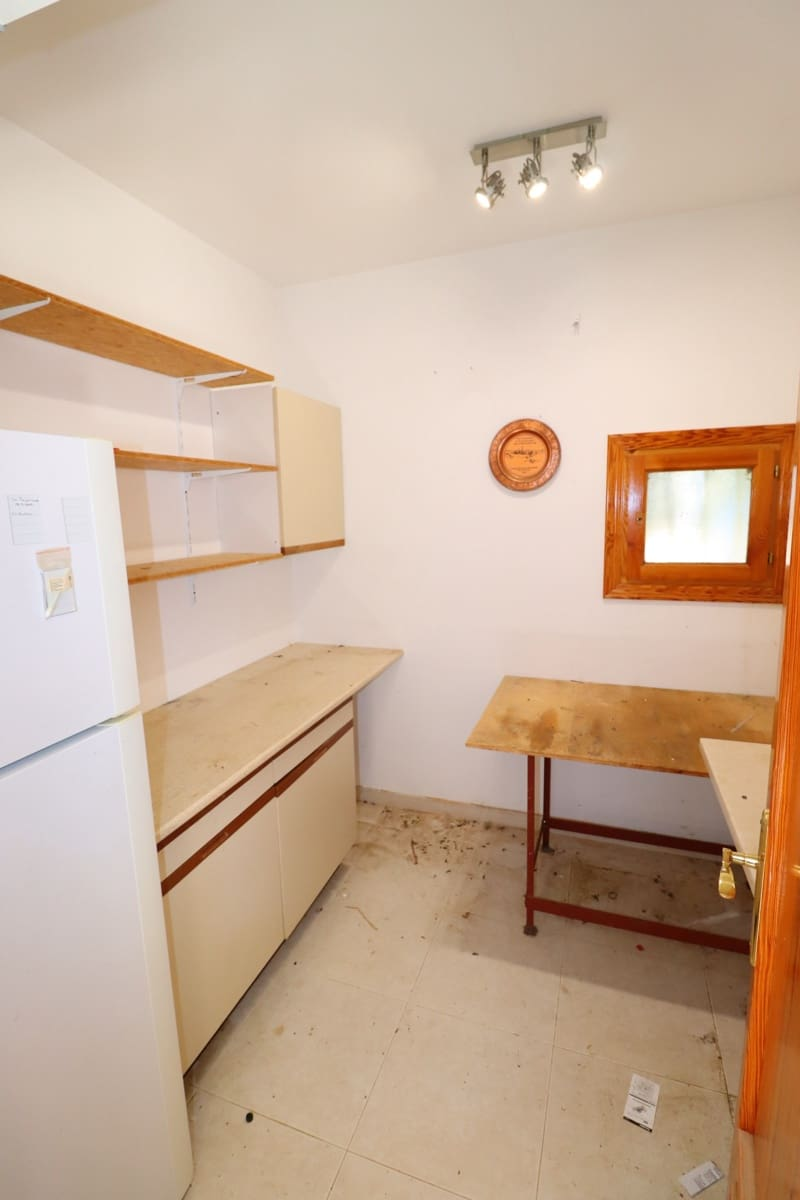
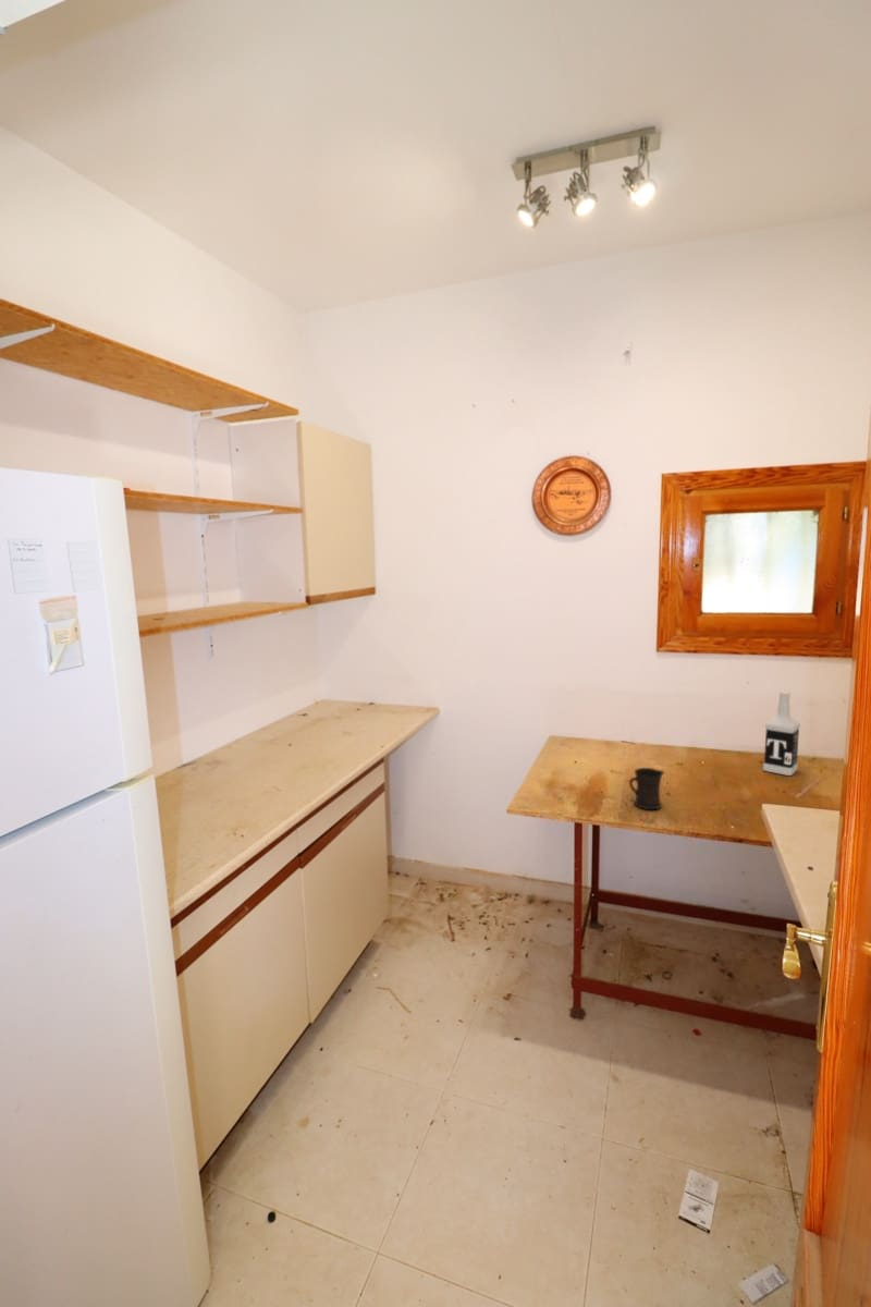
+ vodka (782, 731)
+ mug (646, 787)
